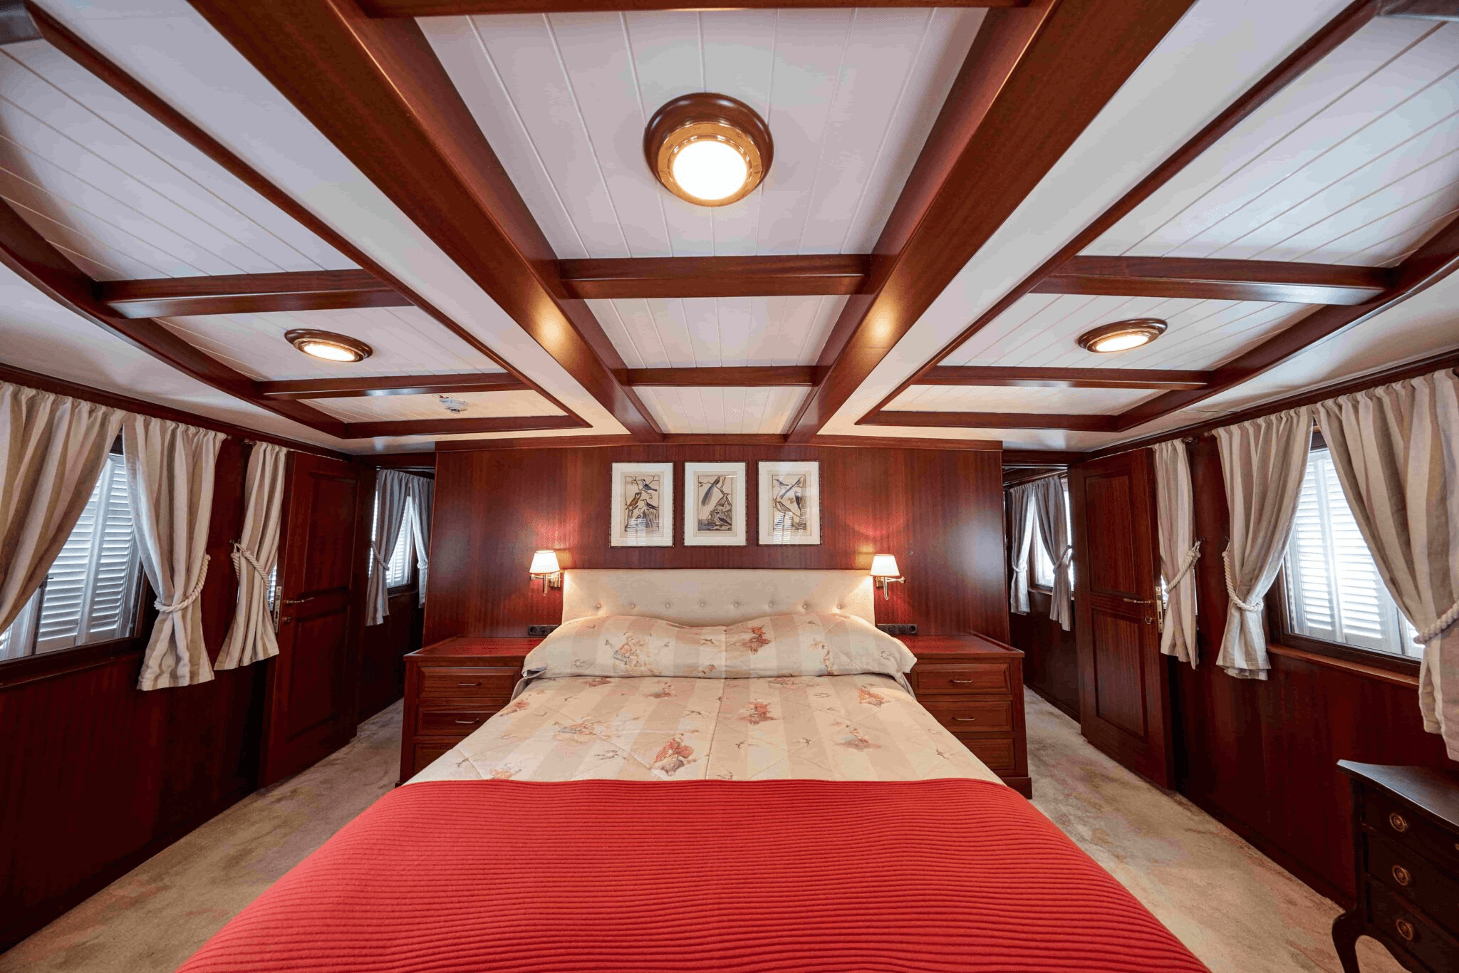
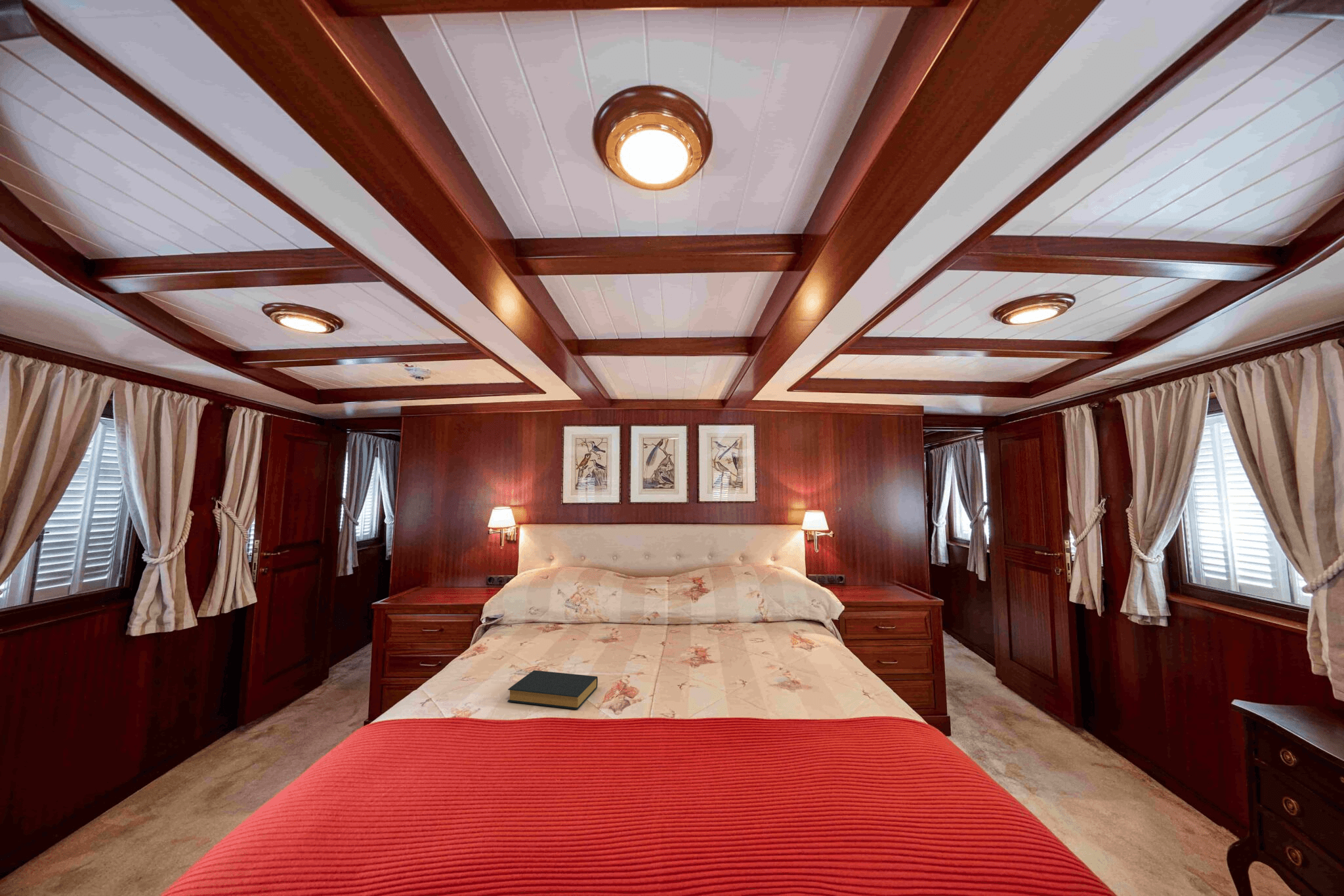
+ hardback book (554, 688)
